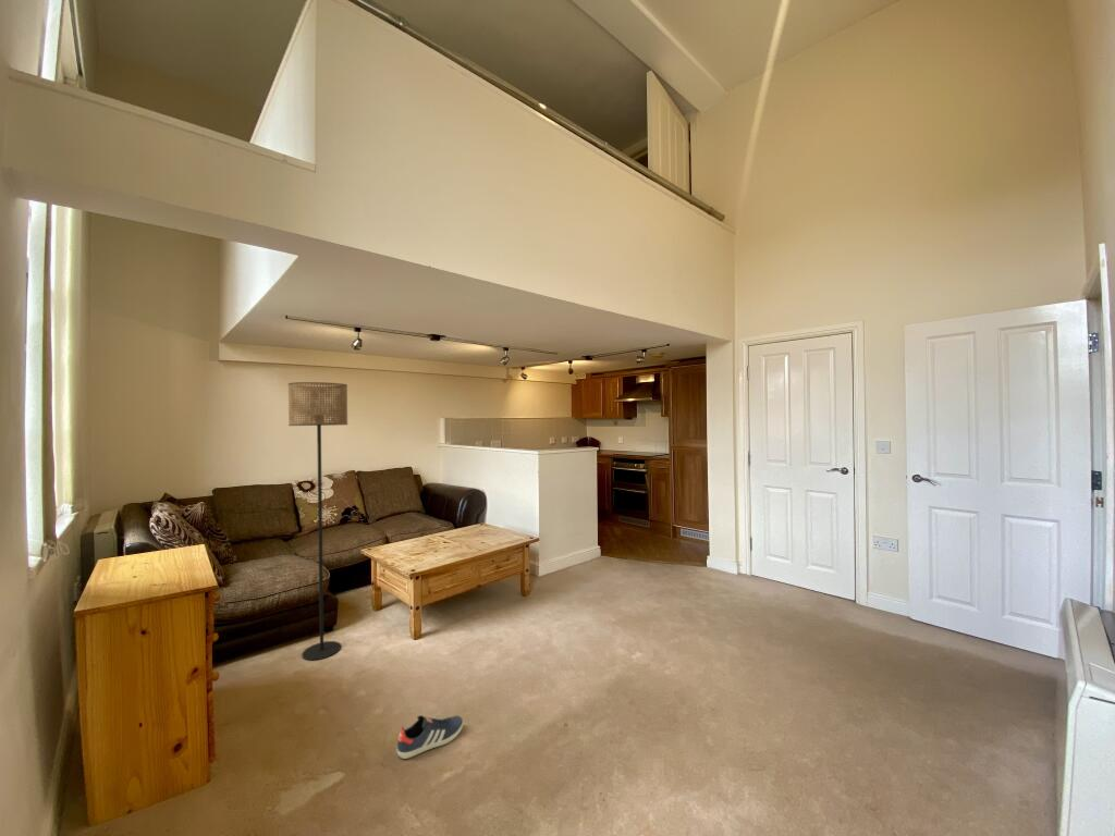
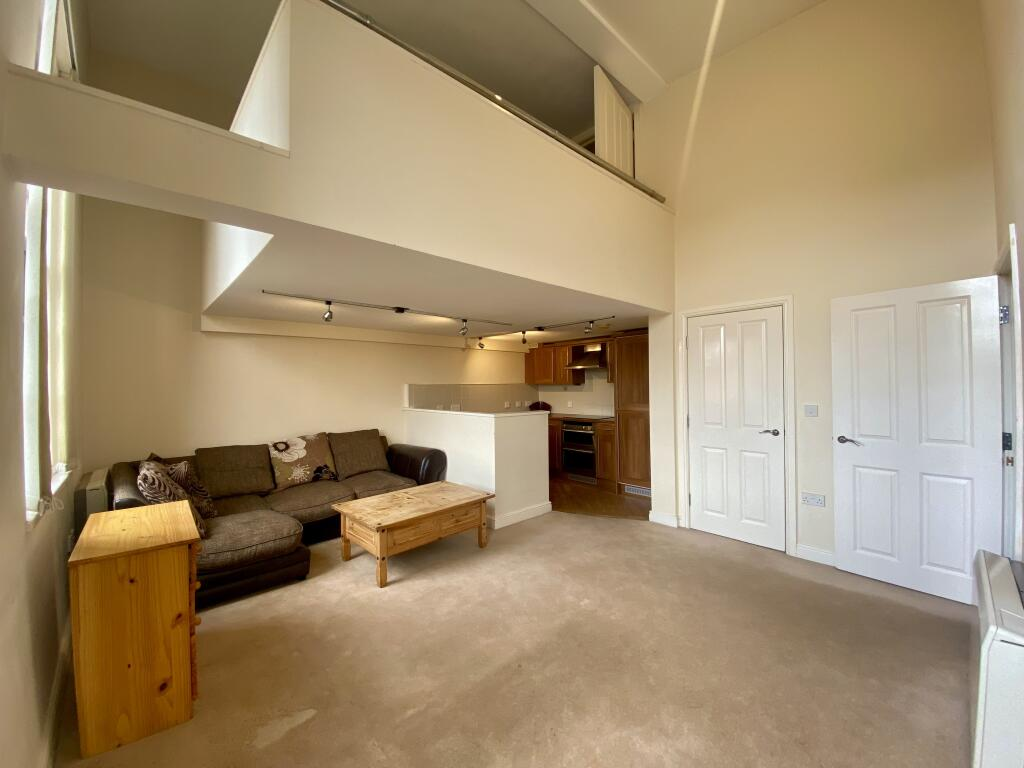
- floor lamp (320, 517)
- sneaker (431, 727)
